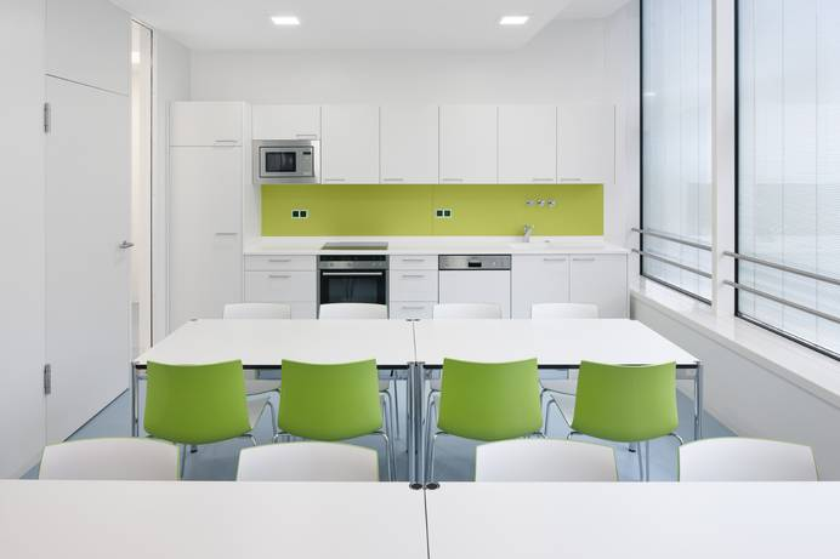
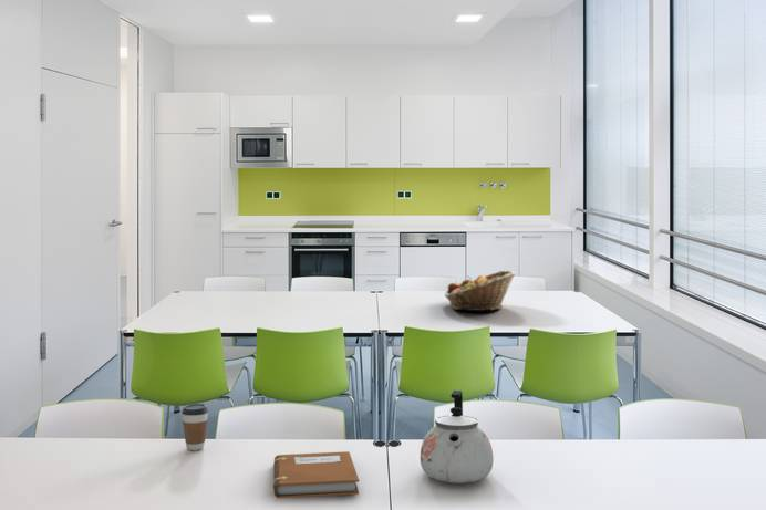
+ kettle (456, 434)
+ fruit basket (479, 289)
+ coffee cup (195, 427)
+ notebook (313, 472)
